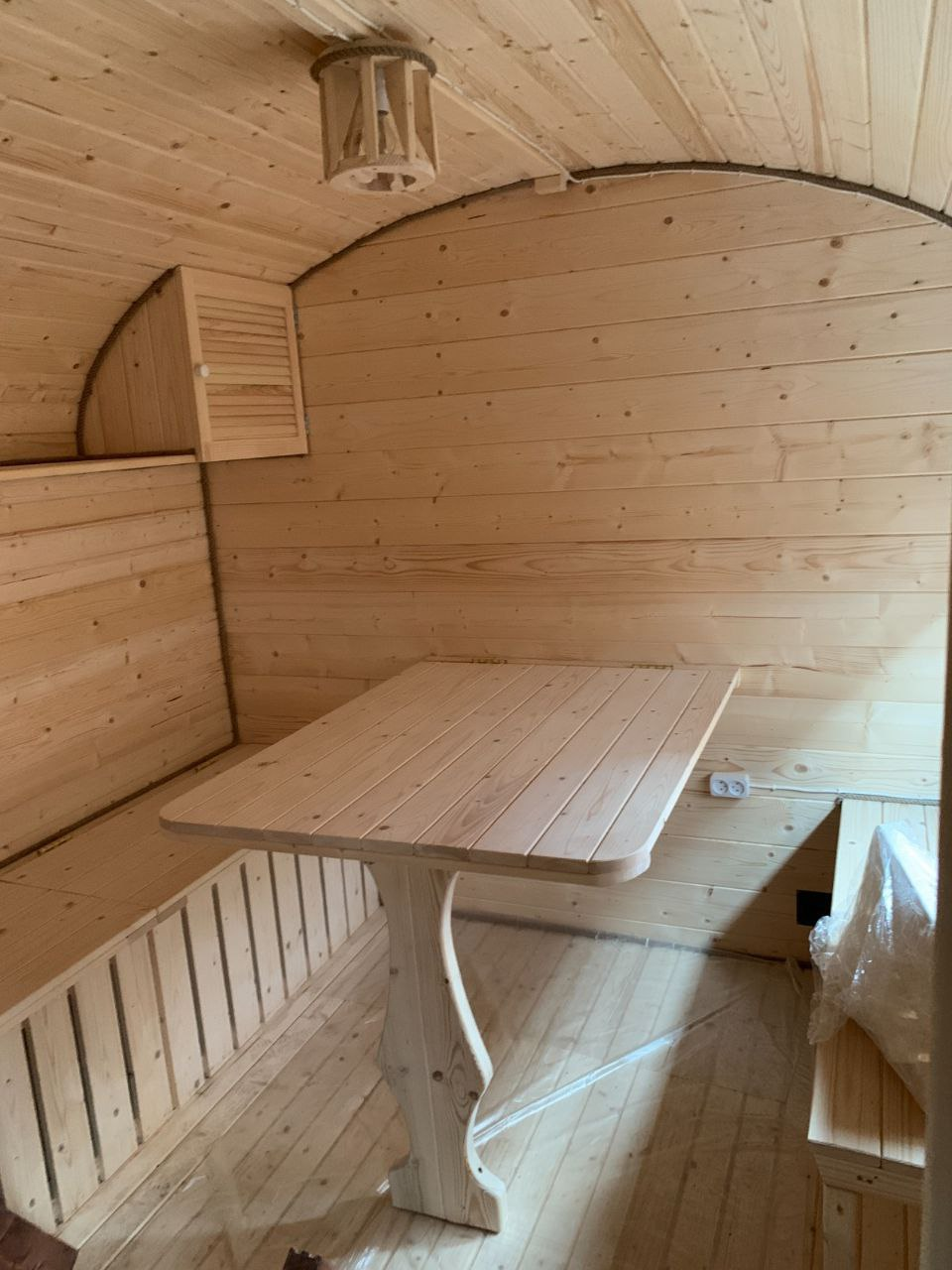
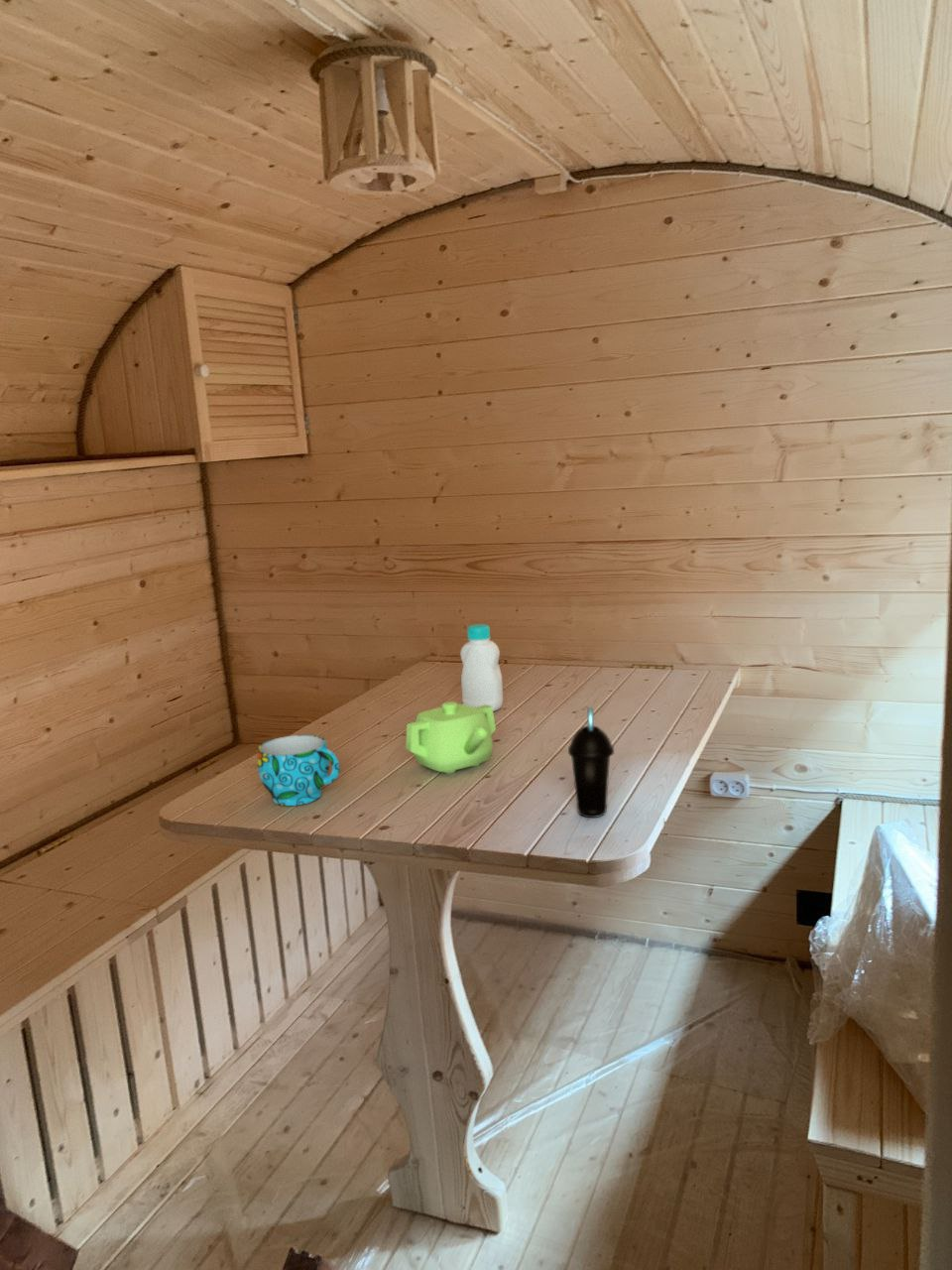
+ cup (591, 760)
+ cup (298, 770)
+ bottle (480, 667)
+ teapot (458, 736)
